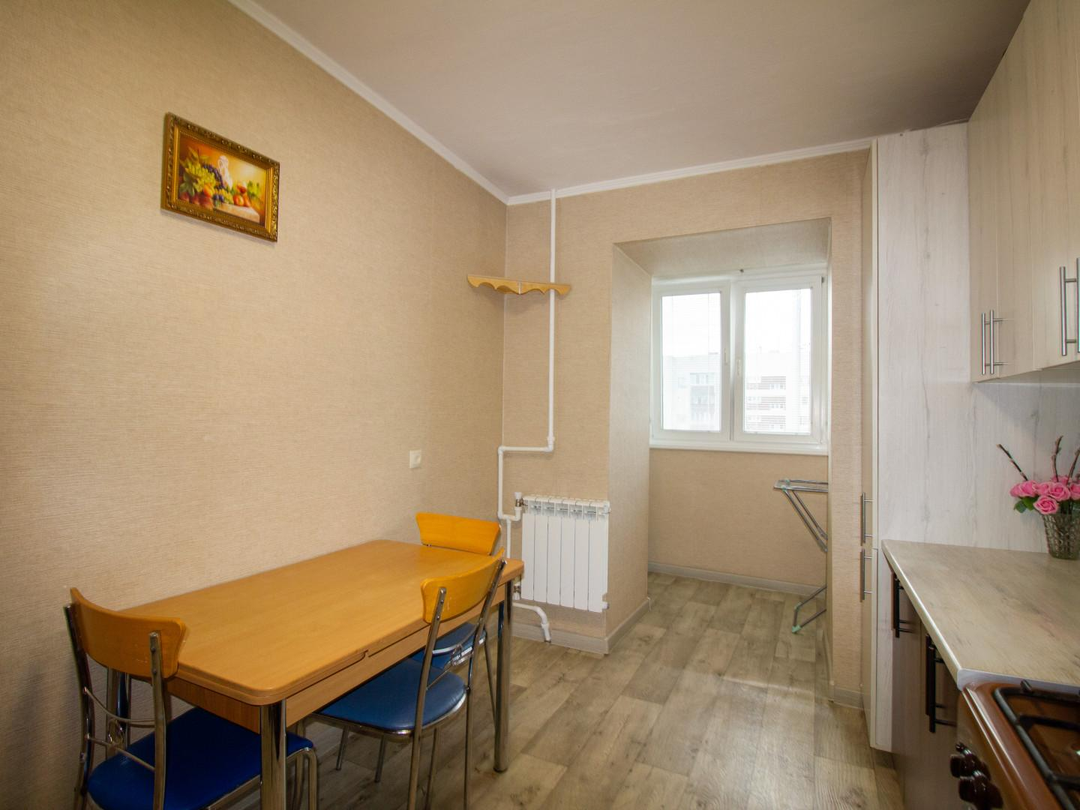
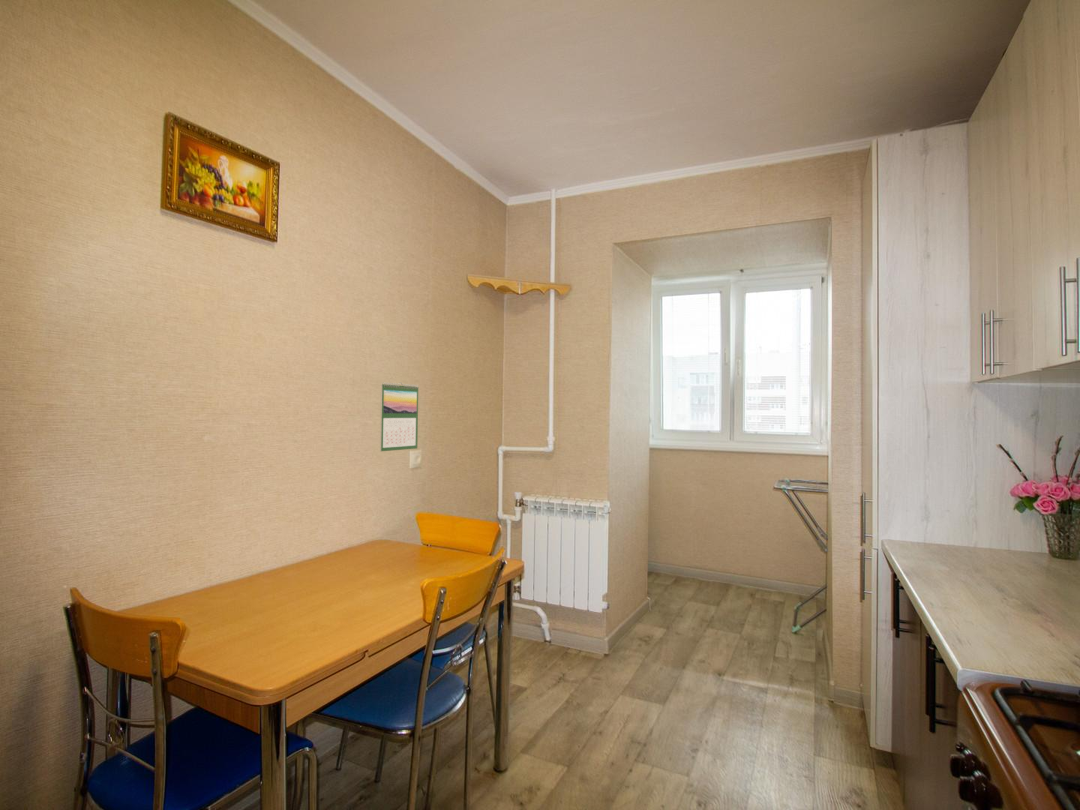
+ calendar (399, 416)
